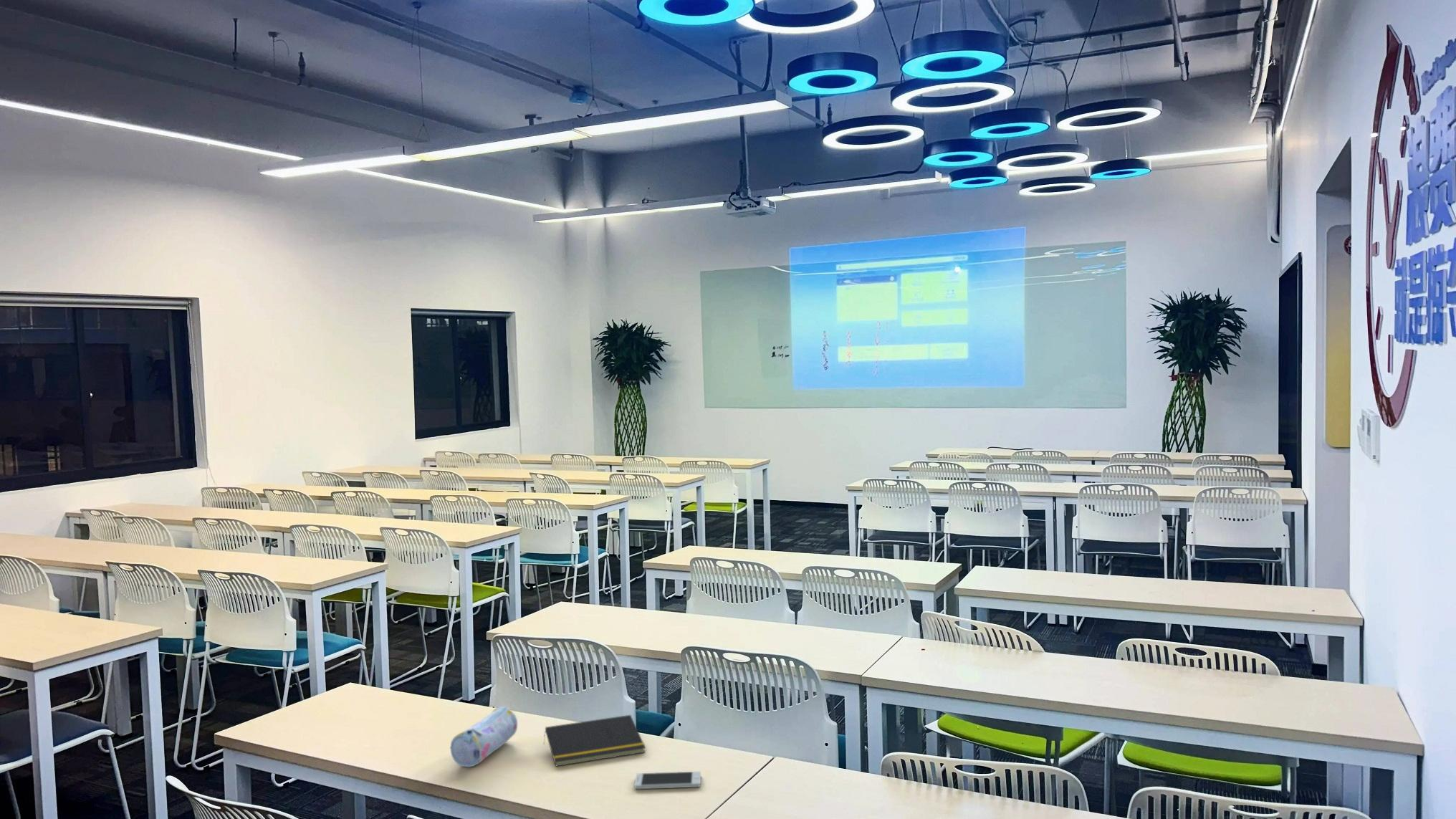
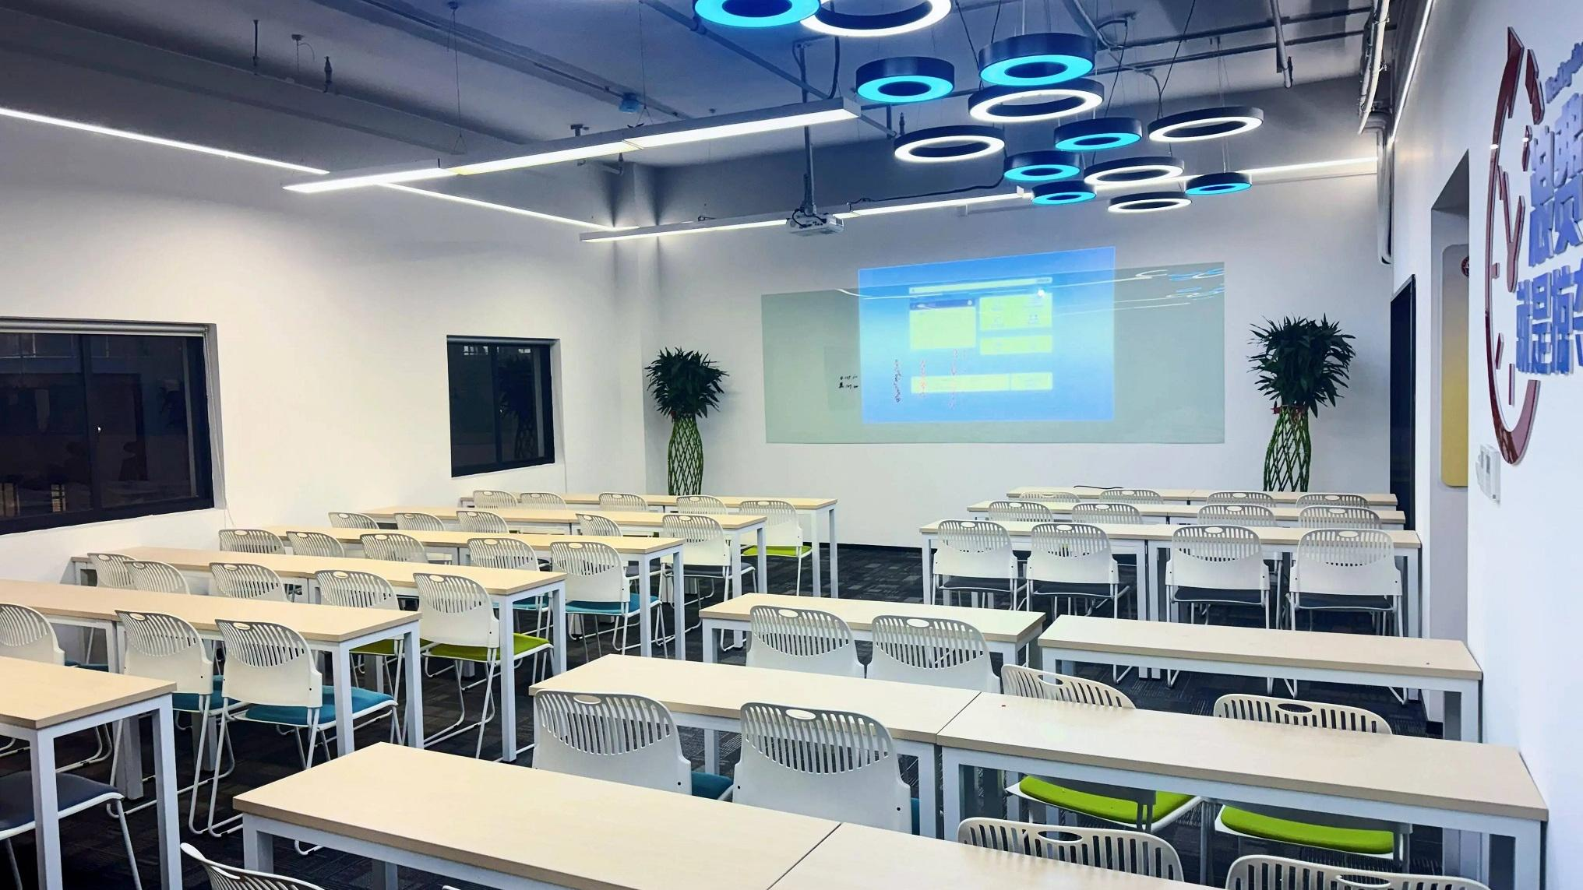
- notepad (595, 739)
- smartphone (668, 780)
- pencil case (484, 735)
